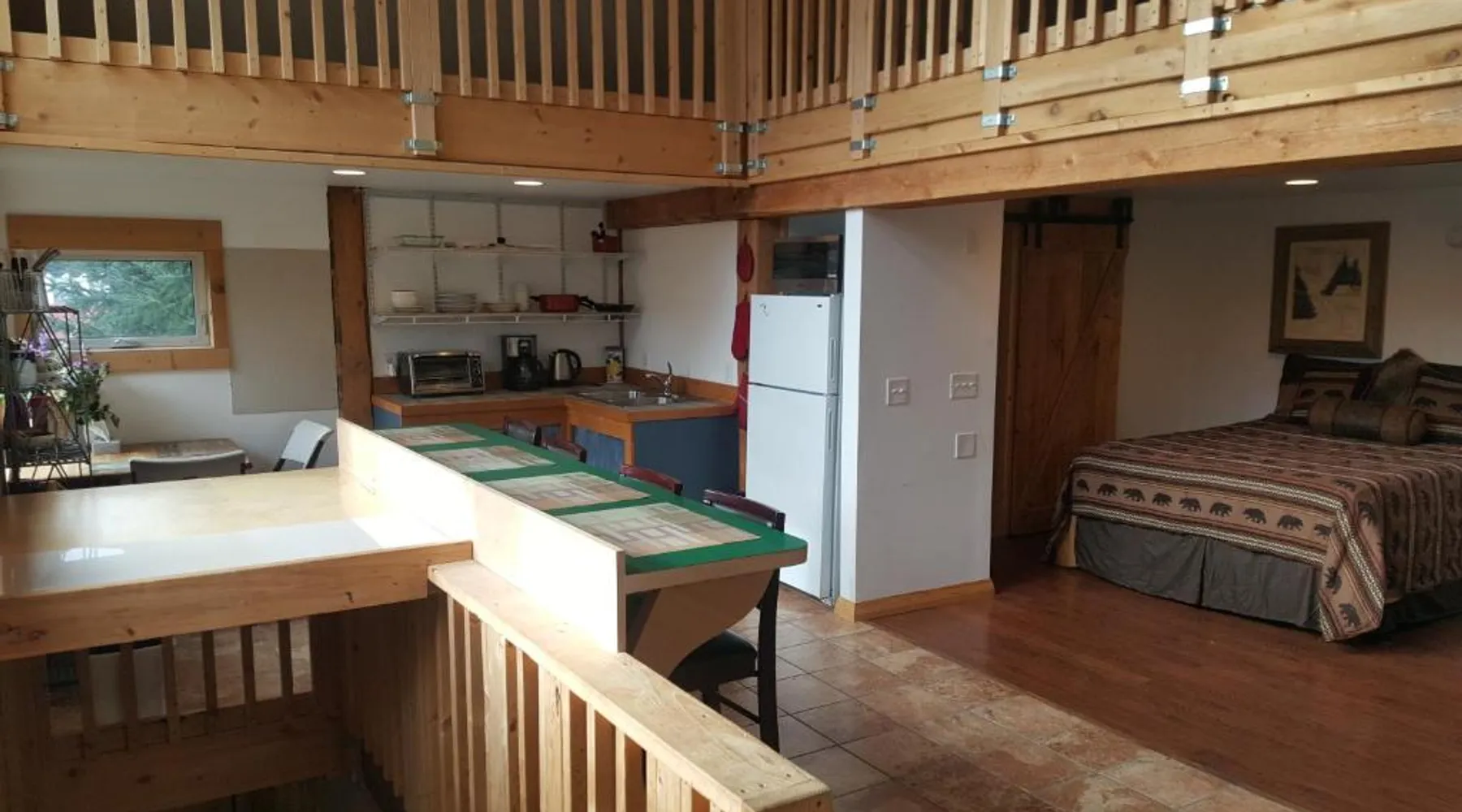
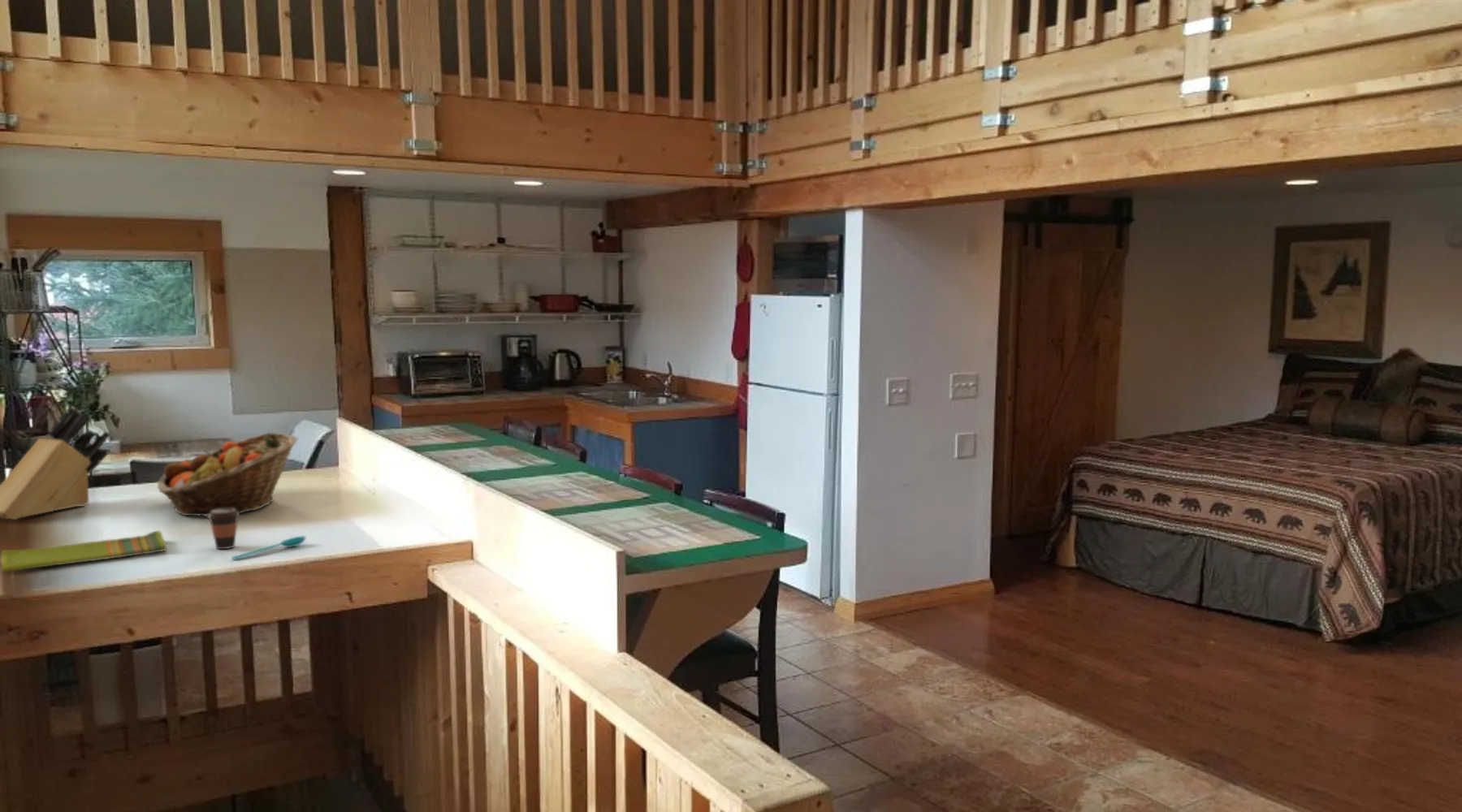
+ knife block (49, 460)
+ dish towel (86, 550)
+ fruit basket (229, 472)
+ coffee cup (224, 529)
+ spoon (270, 547)
